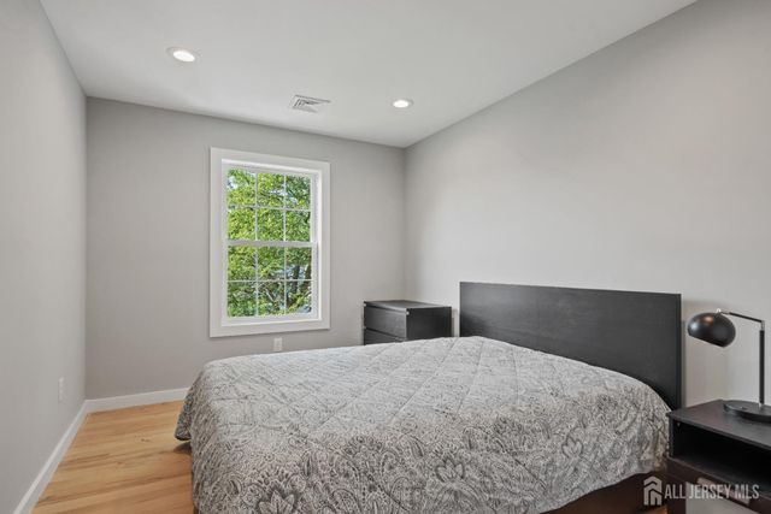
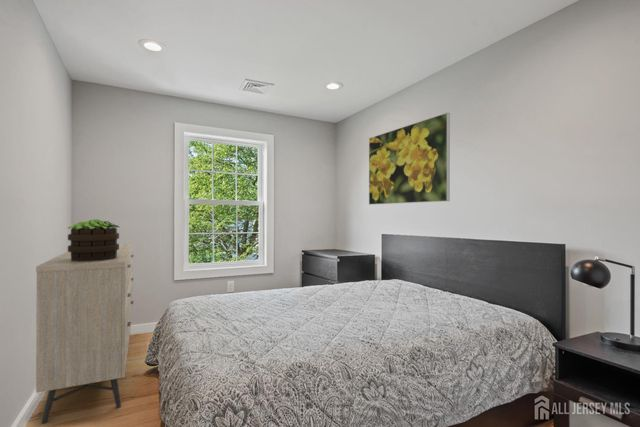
+ dresser (98, 310)
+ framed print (403, 165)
+ potted plant (94, 238)
